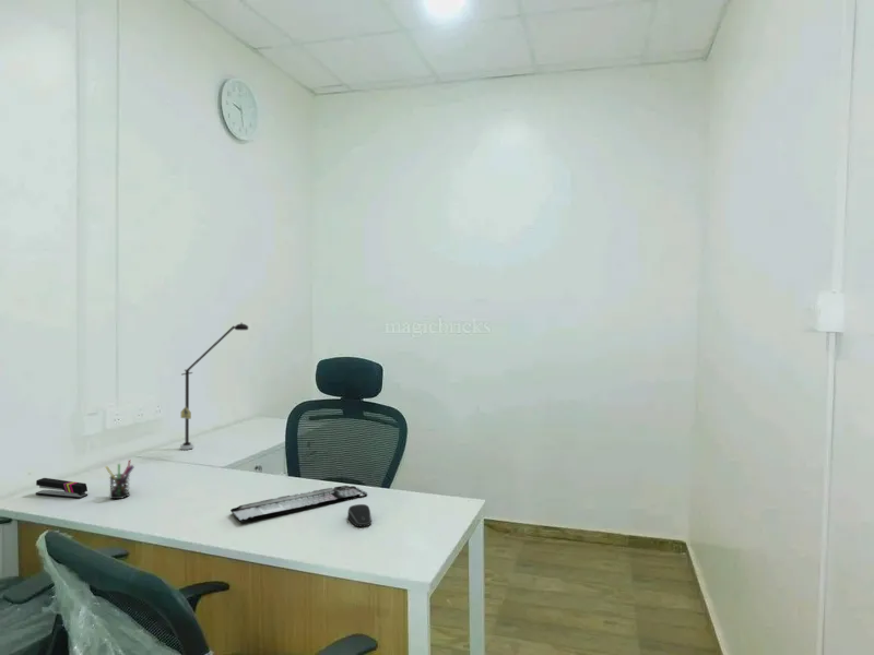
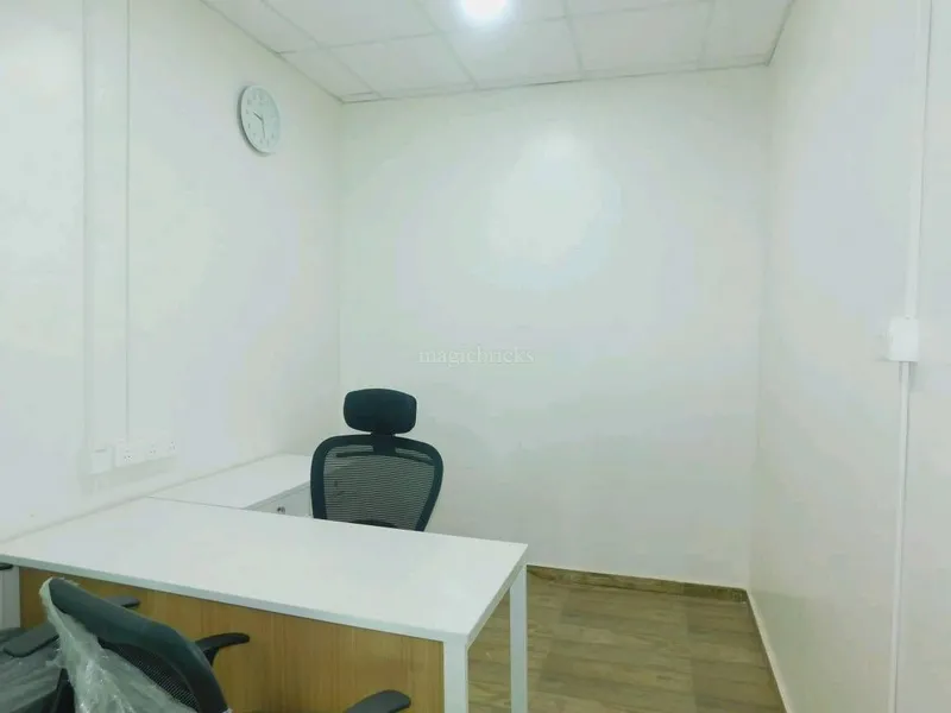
- computer mouse (359, 513)
- pen holder (120, 478)
- keyboard (302, 500)
- stapler (61, 487)
- desk lamp (188, 386)
